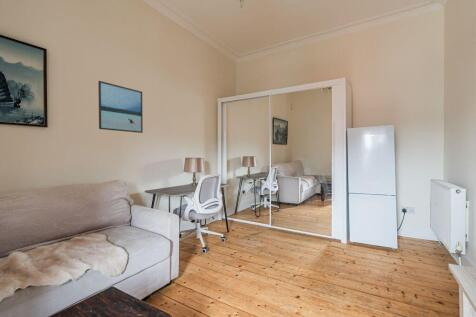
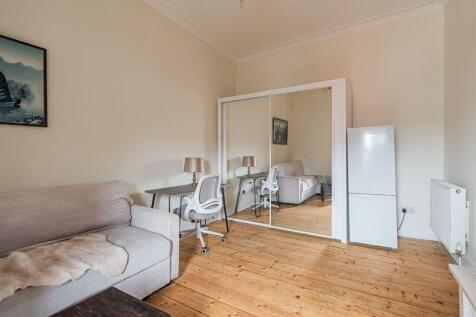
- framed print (122, 108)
